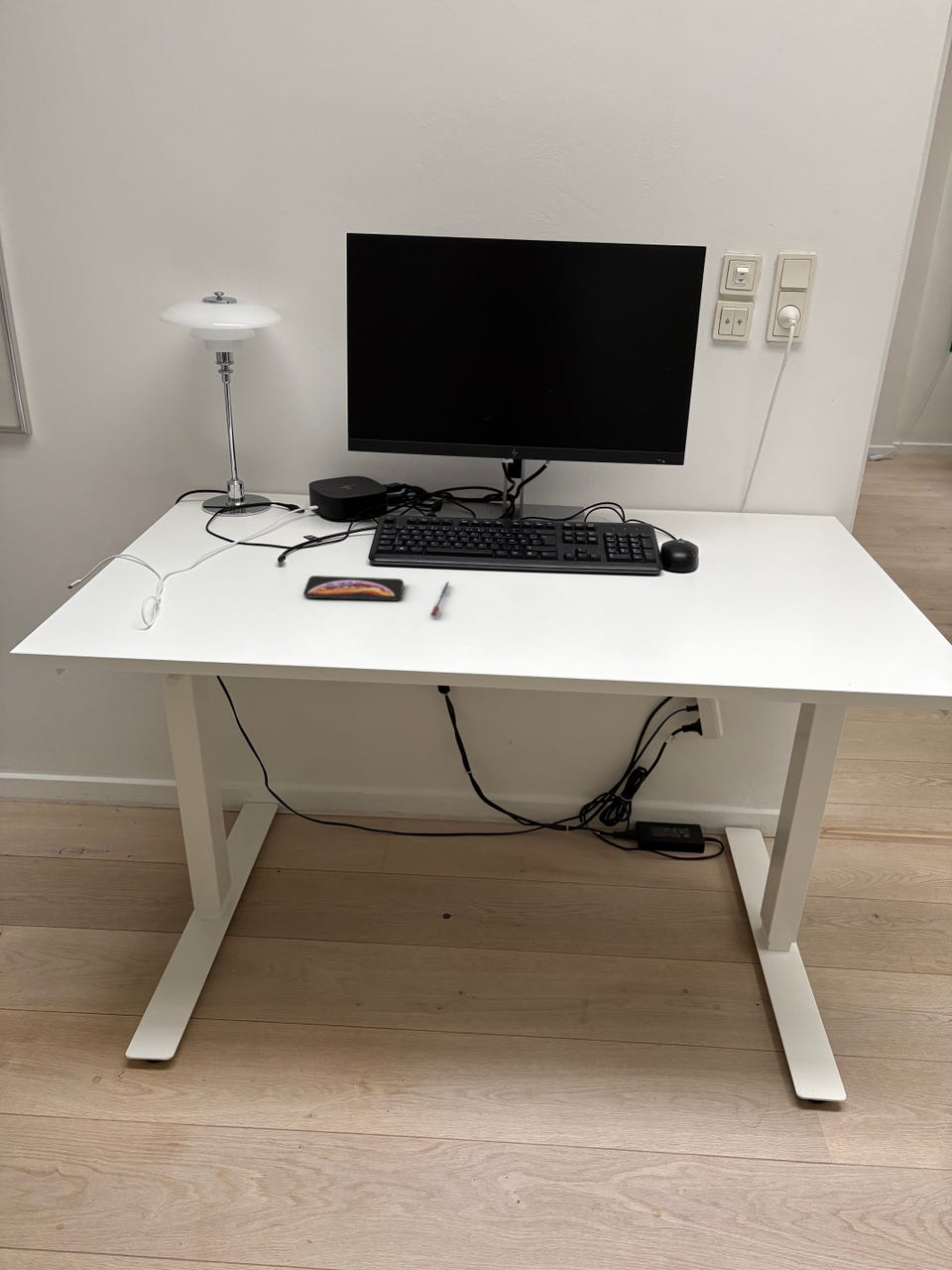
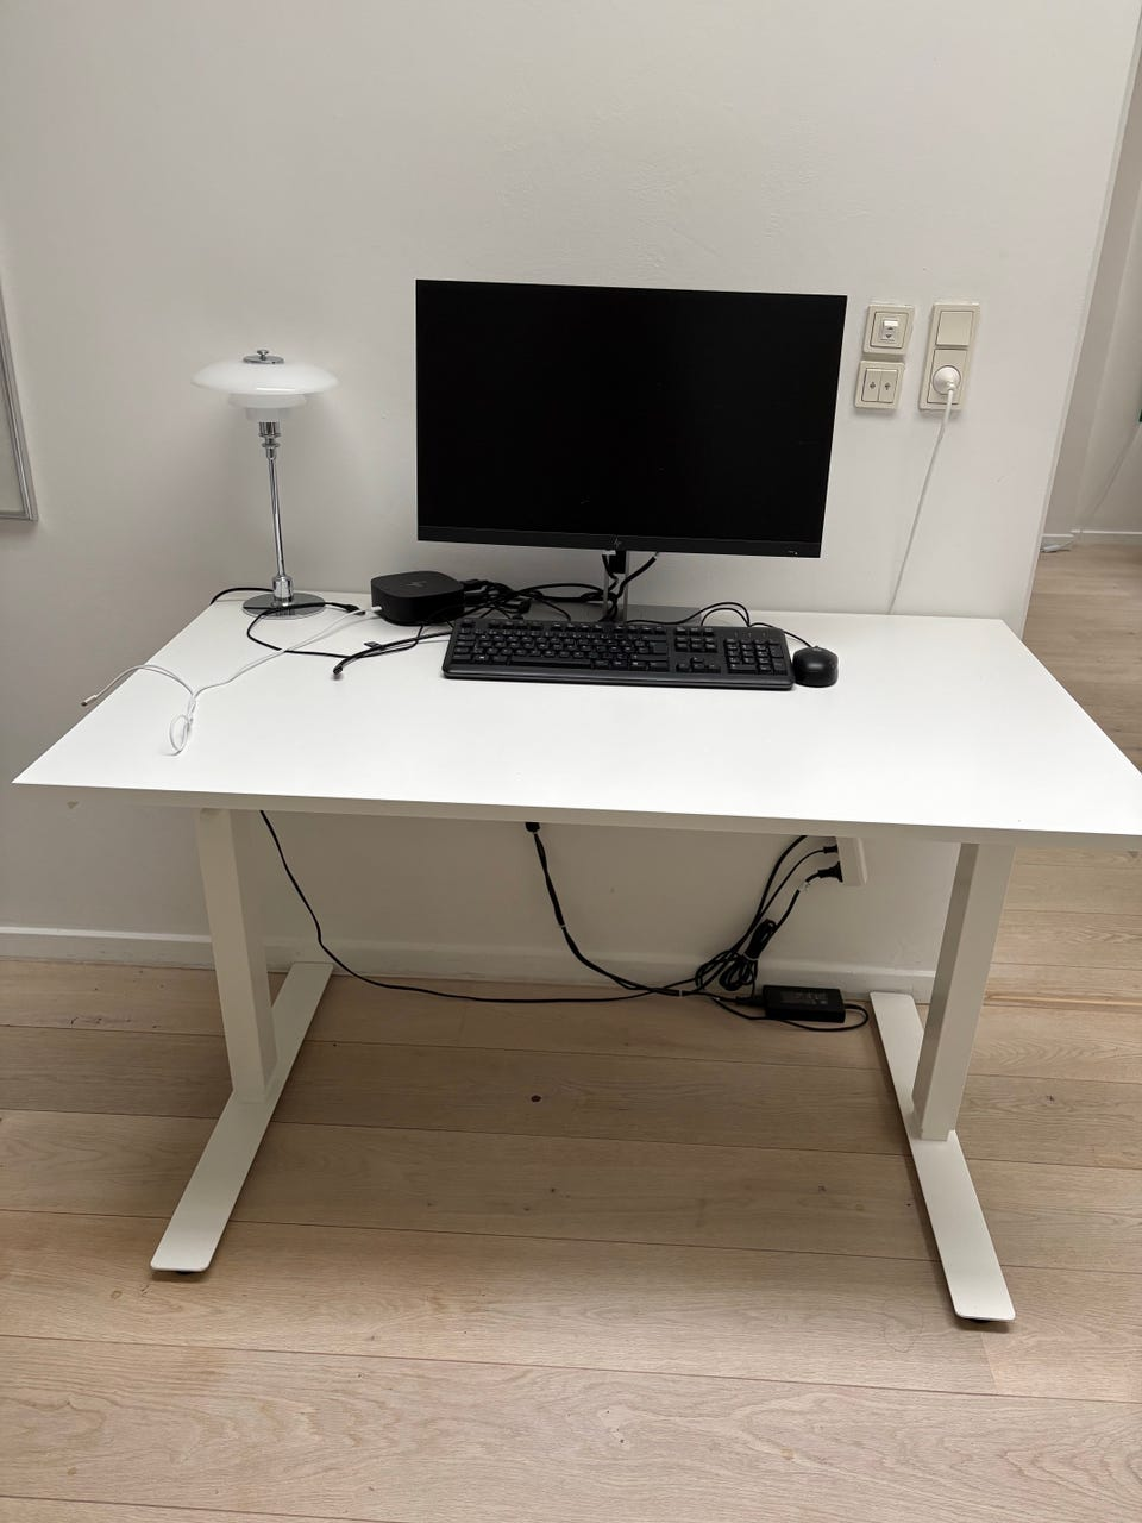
- smartphone (354, 587)
- pen (440, 596)
